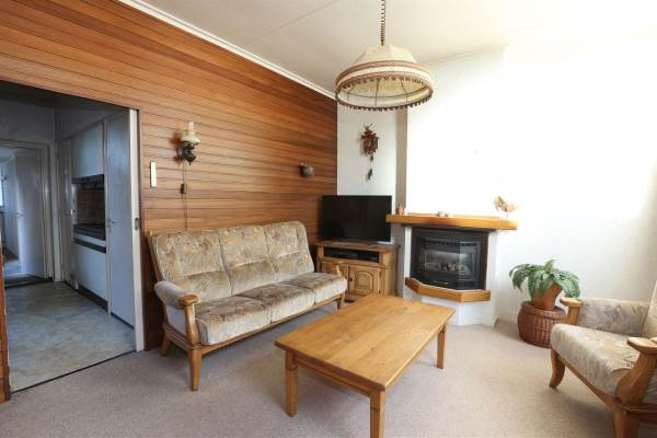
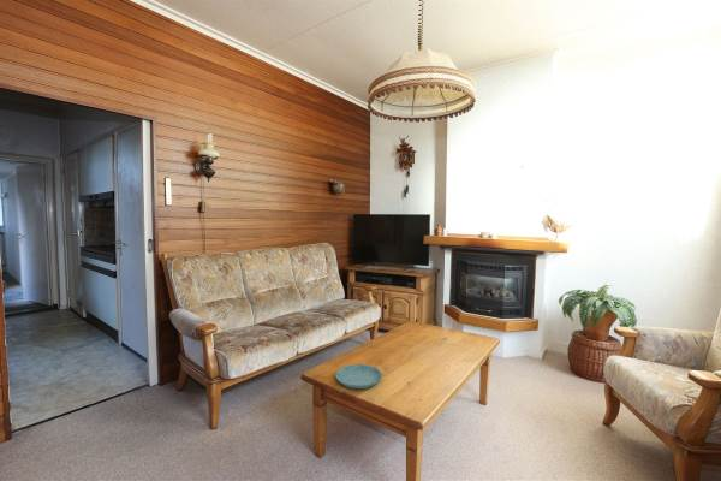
+ saucer (358, 376)
